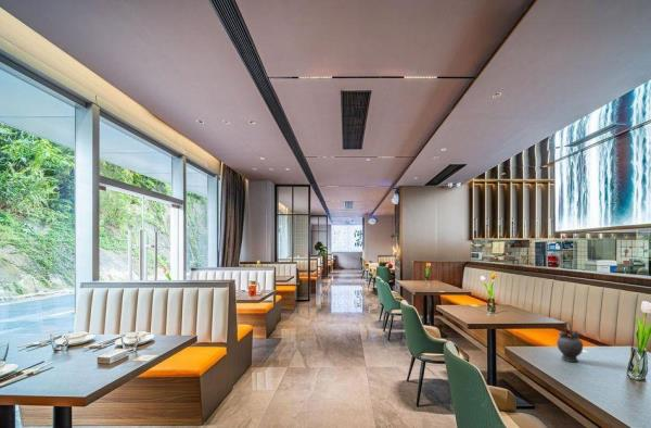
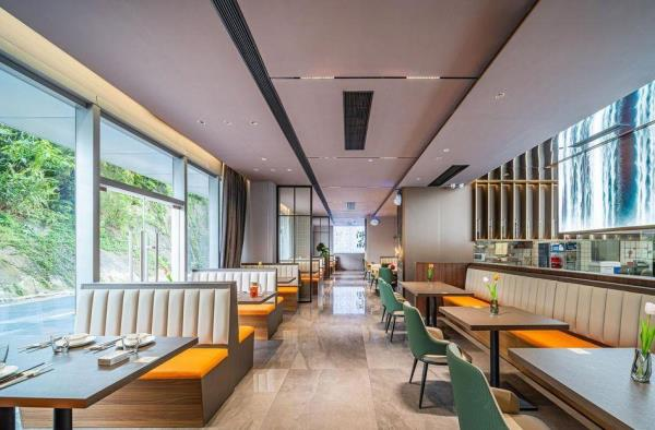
- teapot (569, 339)
